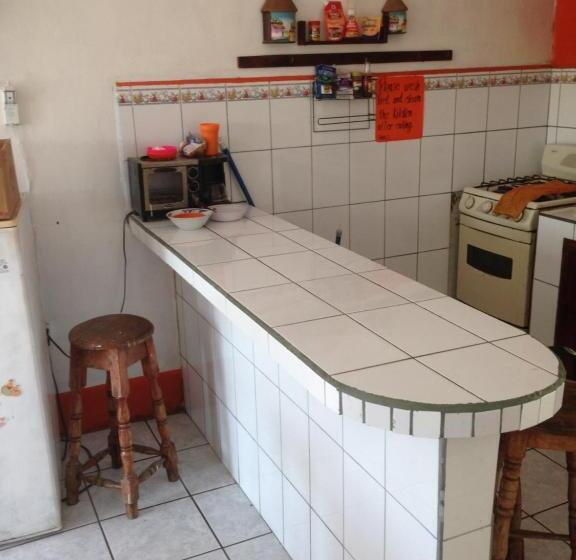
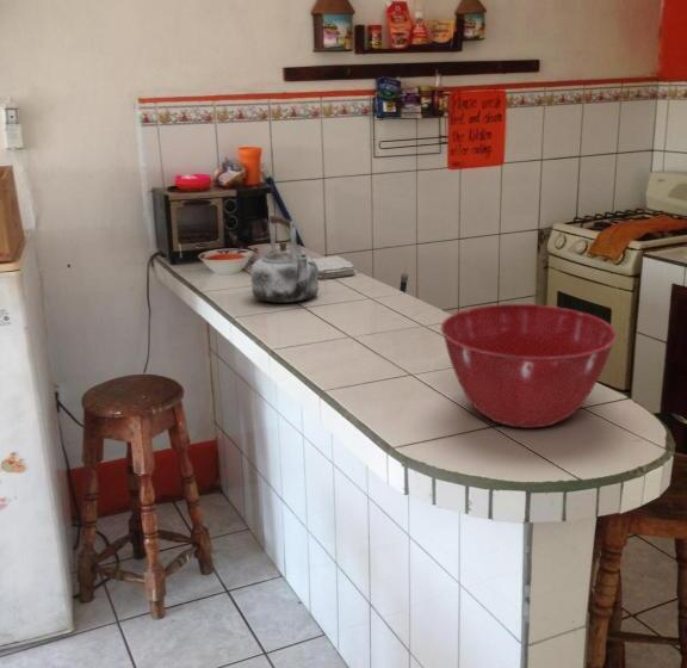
+ mixing bowl (525, 370)
+ washcloth (328, 266)
+ kettle (287, 259)
